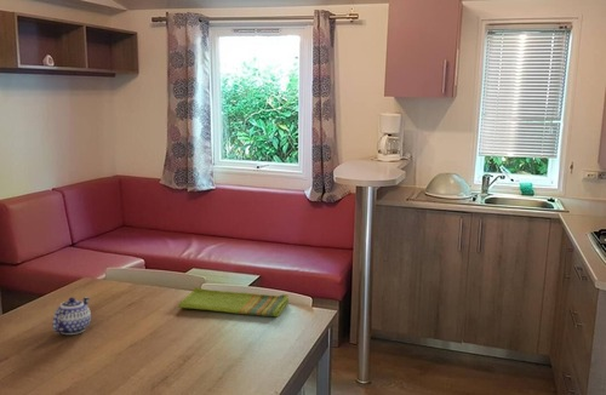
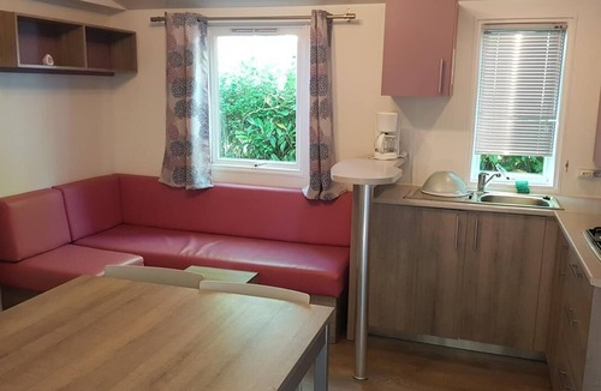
- dish towel (234, 300)
- teapot (72, 314)
